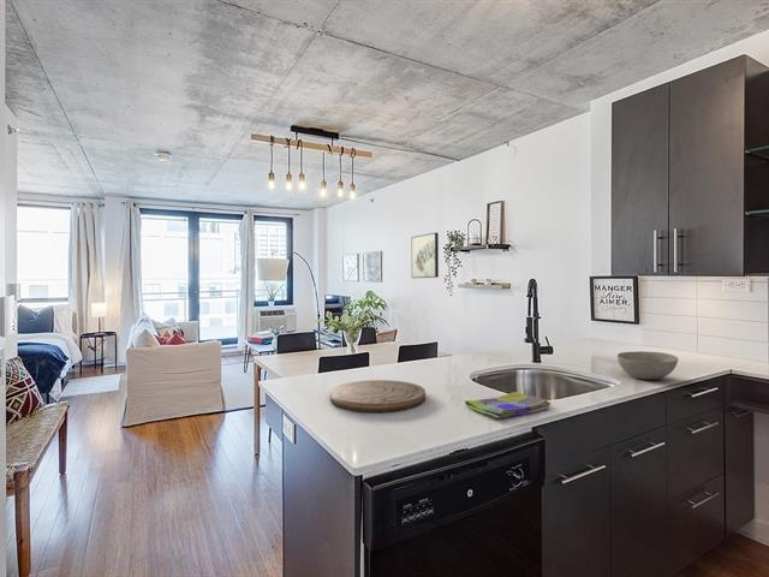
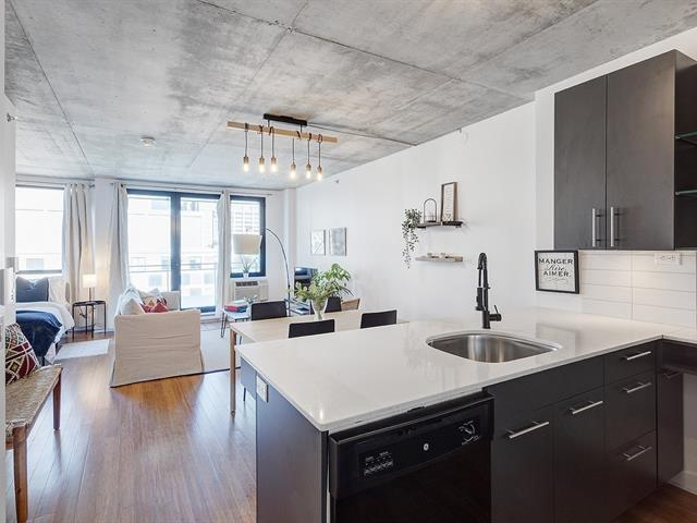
- dish towel (507, 403)
- cutting board (377, 393)
- wall art (424, 256)
- bowl (646, 365)
